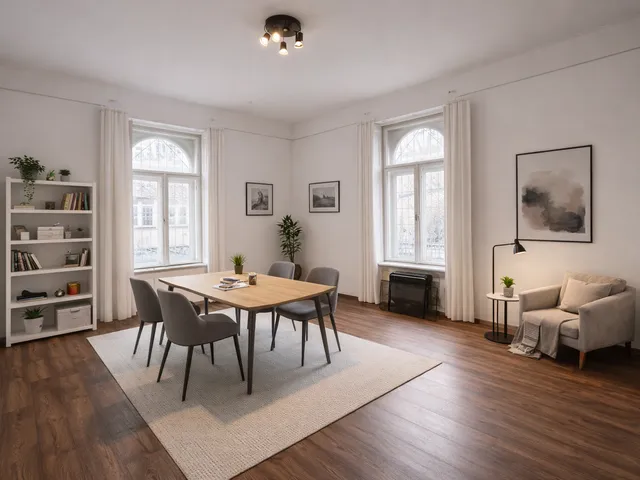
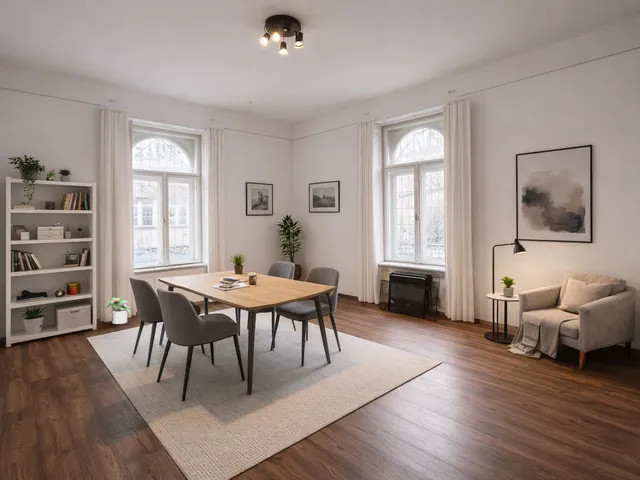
+ potted plant (118, 310)
